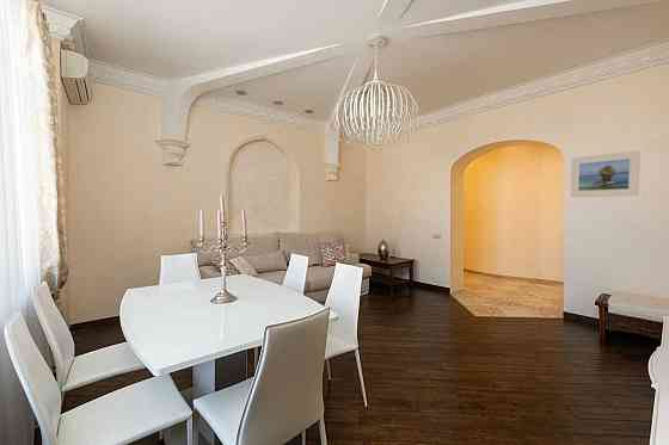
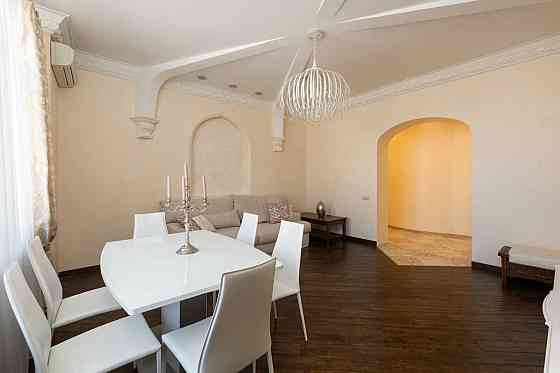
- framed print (602, 175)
